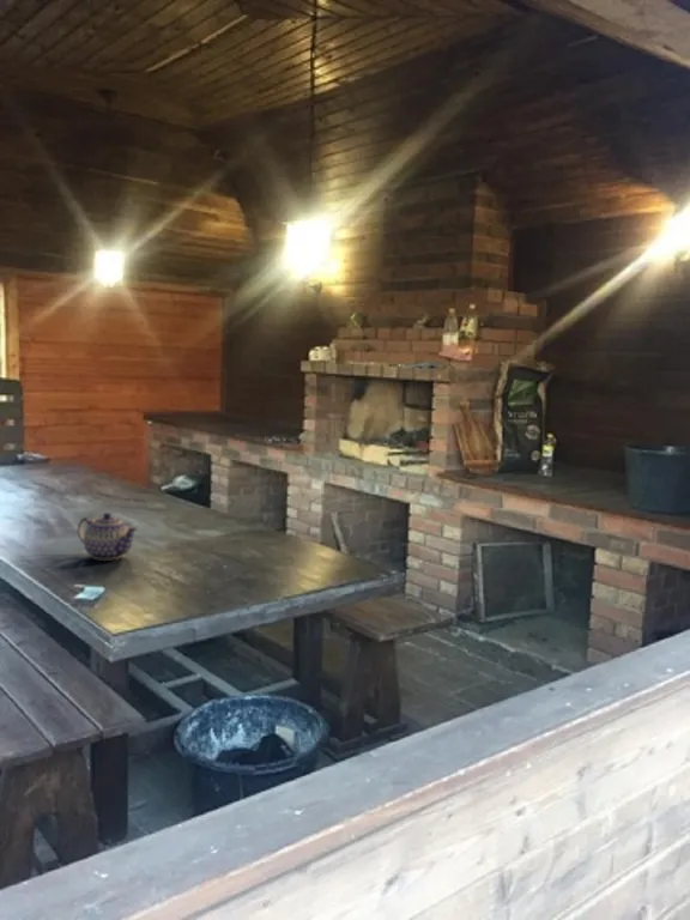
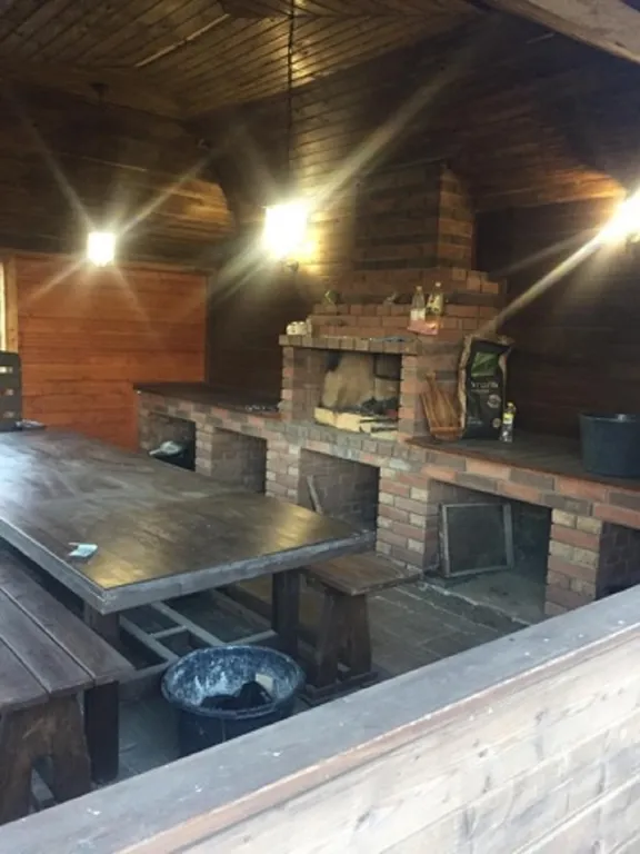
- teapot (107, 534)
